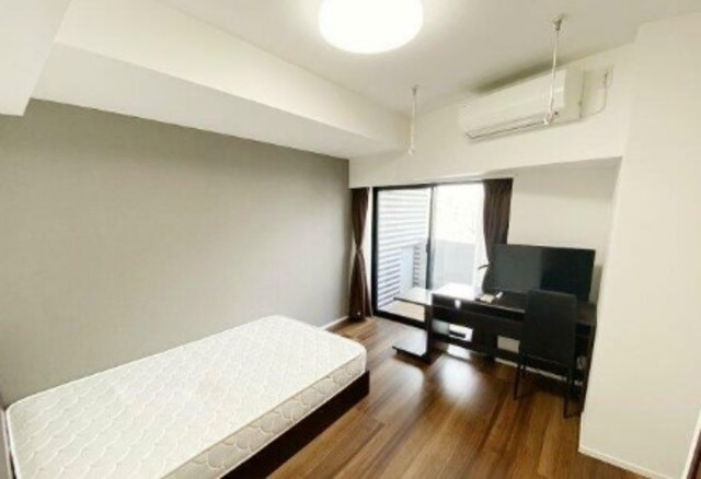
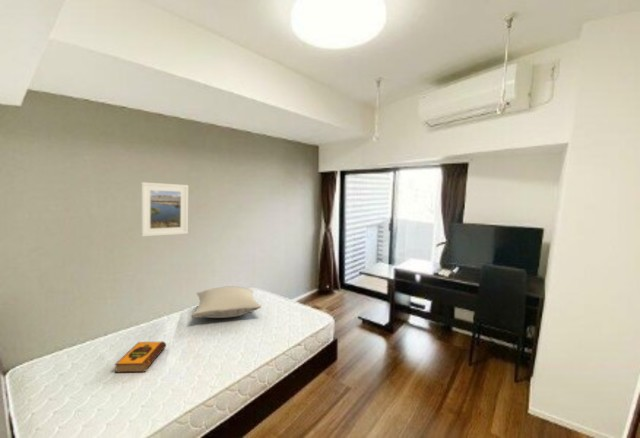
+ hardback book (142, 355)
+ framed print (165, 209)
+ pillow (226, 300)
